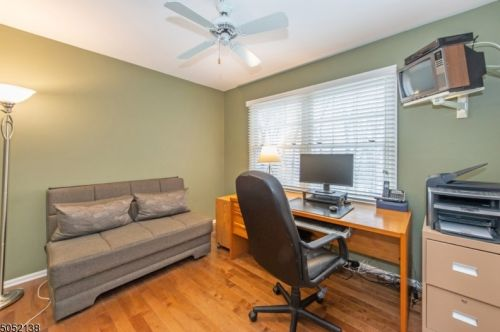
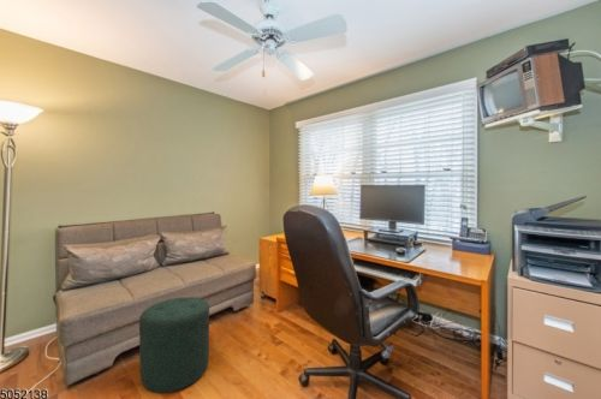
+ ottoman (175, 339)
